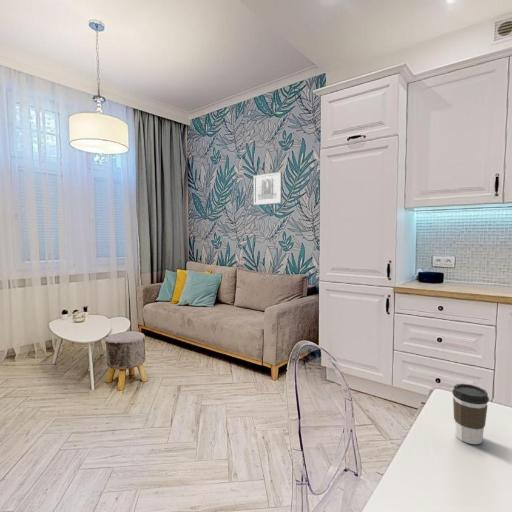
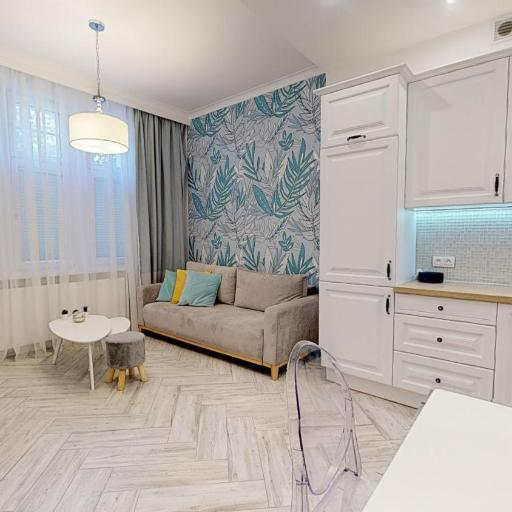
- coffee cup (469, 413)
- wall art (267, 189)
